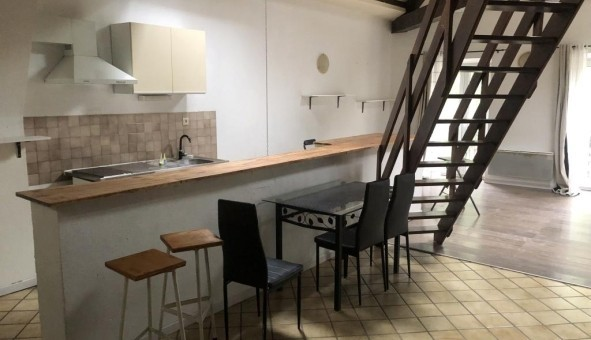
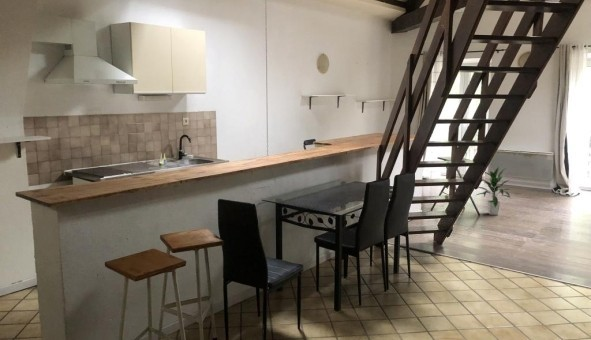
+ indoor plant (493, 190)
